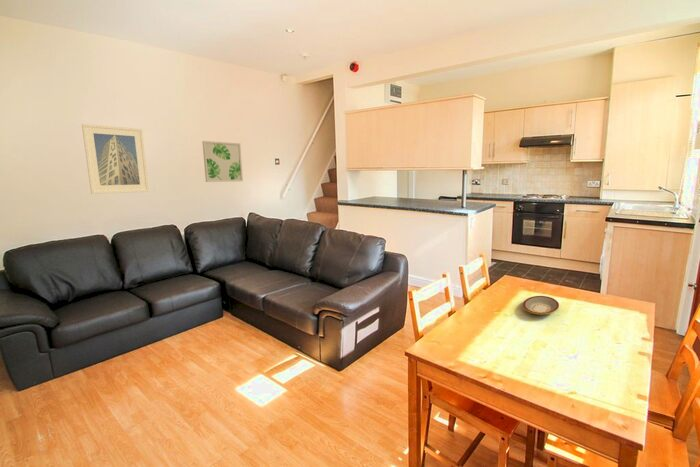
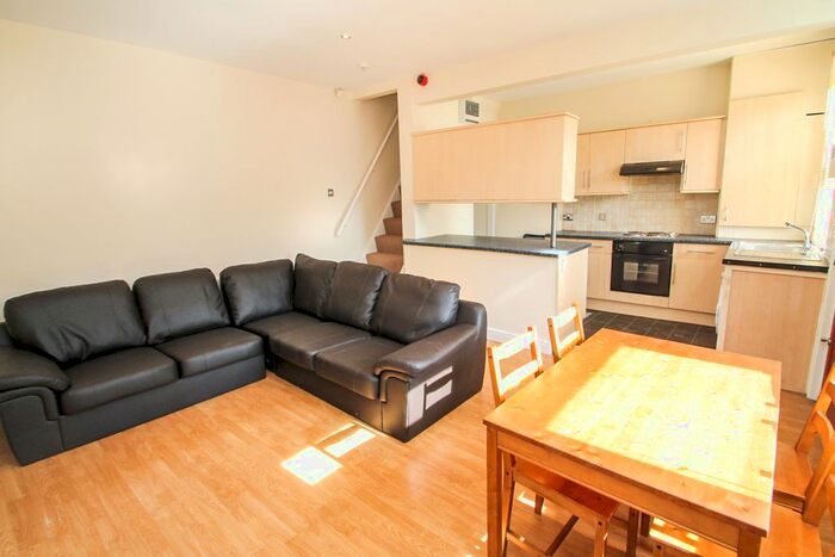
- plate (540, 306)
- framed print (117, 160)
- wall art (223, 162)
